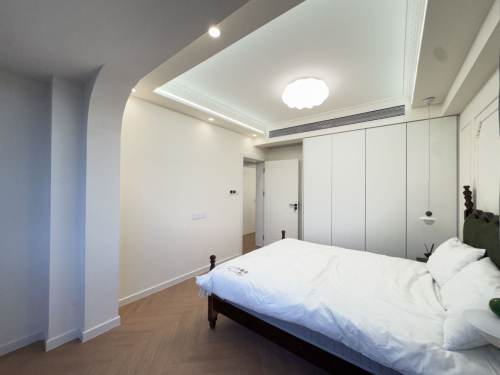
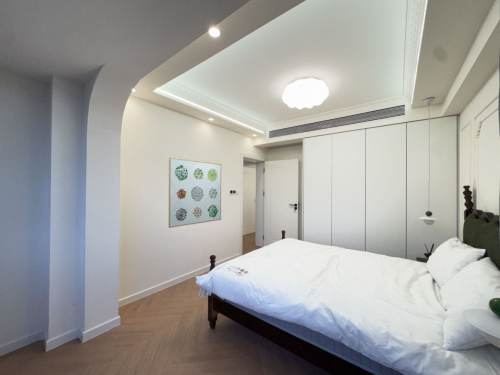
+ wall art (198, 192)
